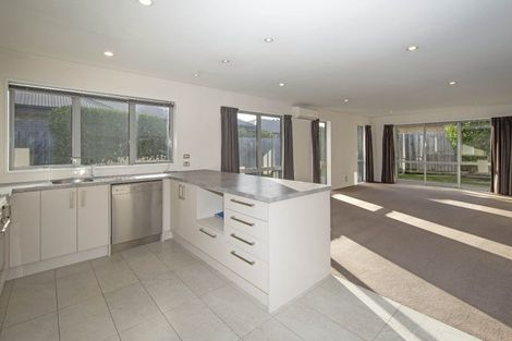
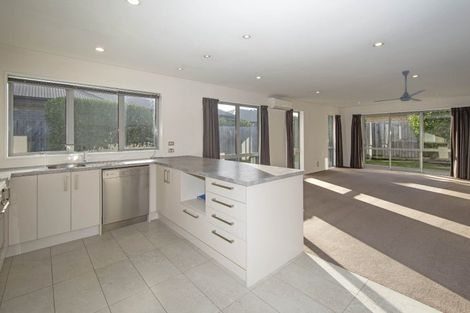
+ ceiling fan (405, 87)
